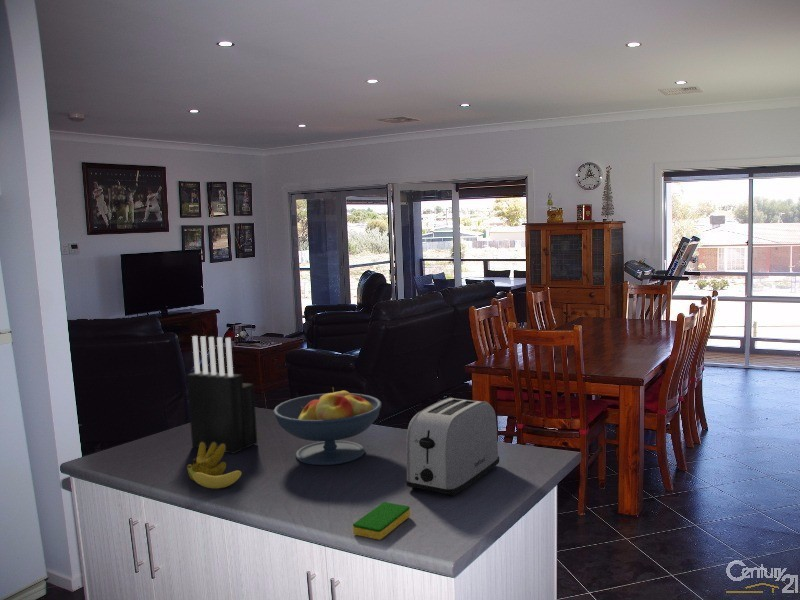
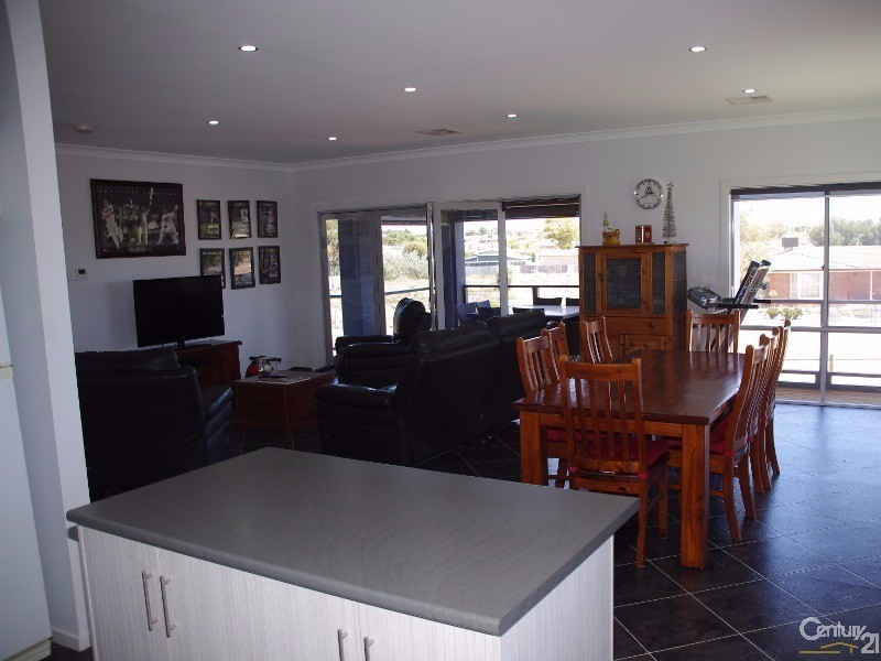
- knife block (223, 390)
- fruit bowl (328, 421)
- banana (206, 466)
- toaster (452, 442)
- dish sponge (382, 520)
